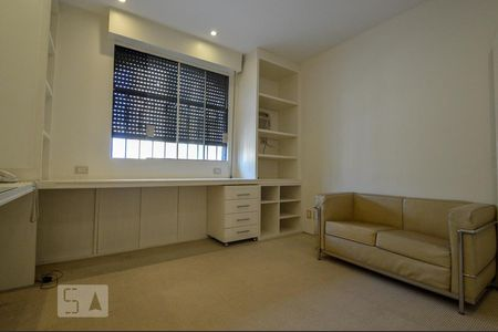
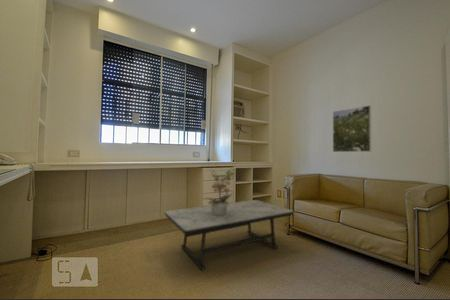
+ coffee table (229, 228)
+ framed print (350, 130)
+ potted plant (221, 190)
